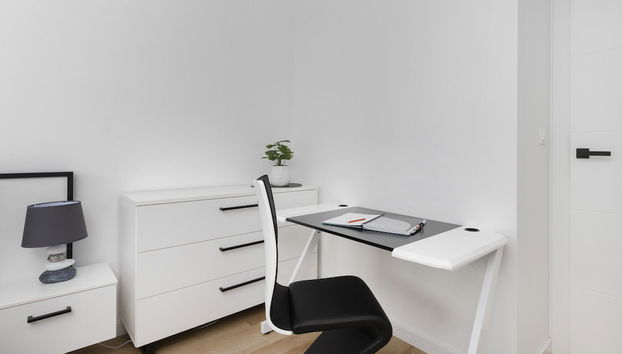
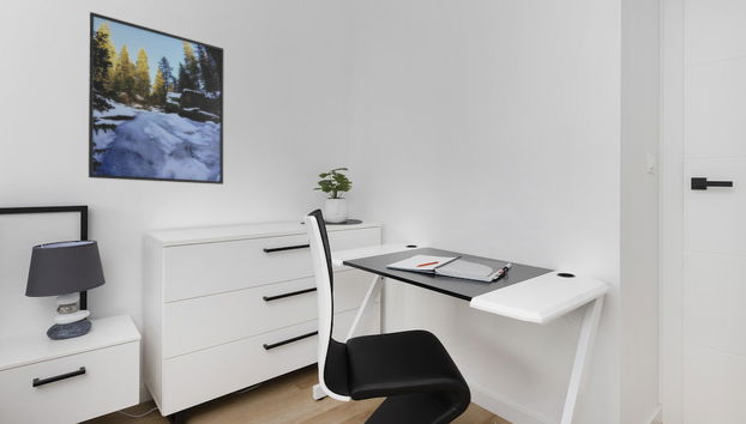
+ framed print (162, 107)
